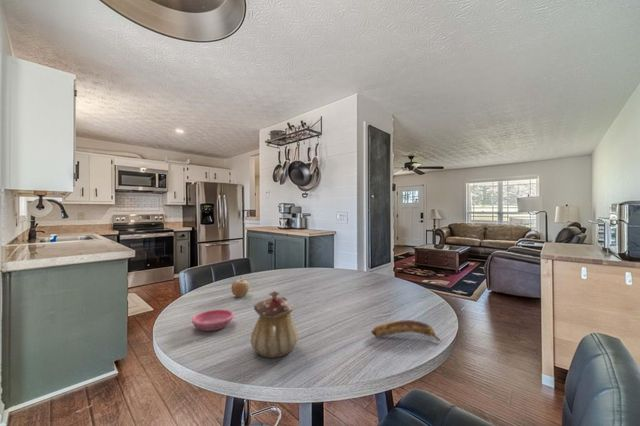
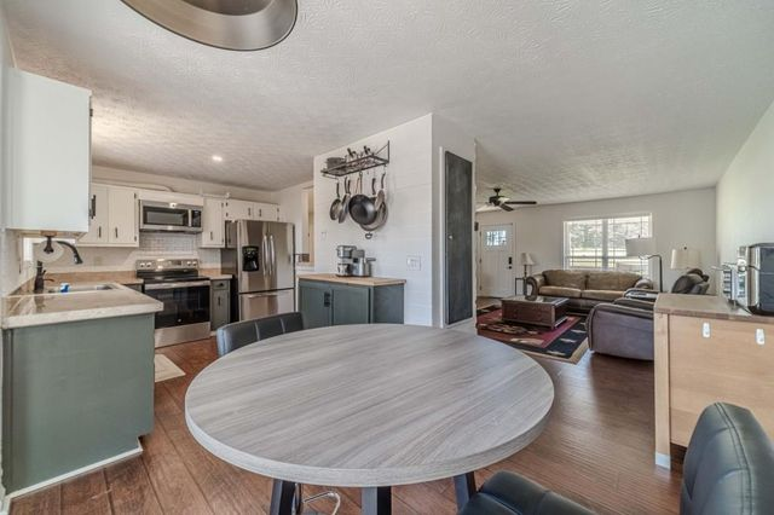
- saucer (213, 320)
- fruit (240, 286)
- teapot (274, 320)
- banana (403, 328)
